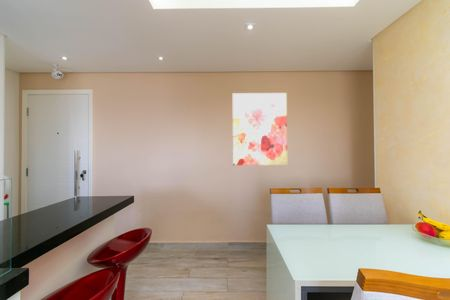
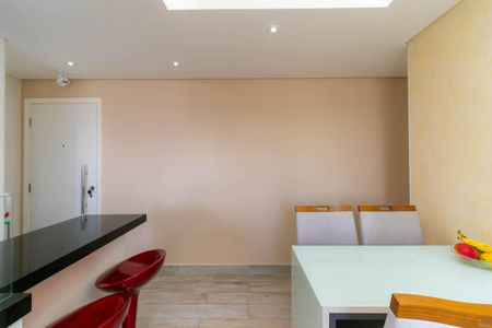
- wall art (259, 129)
